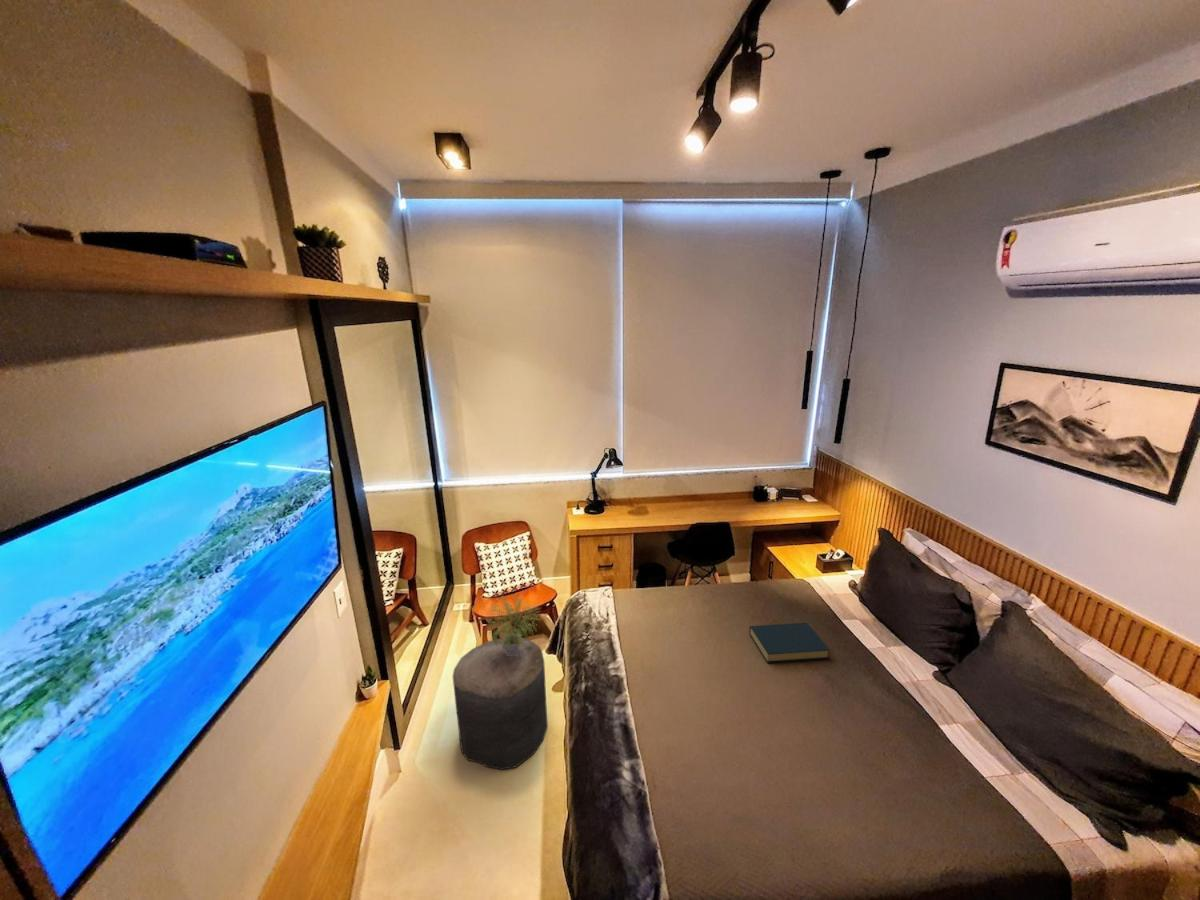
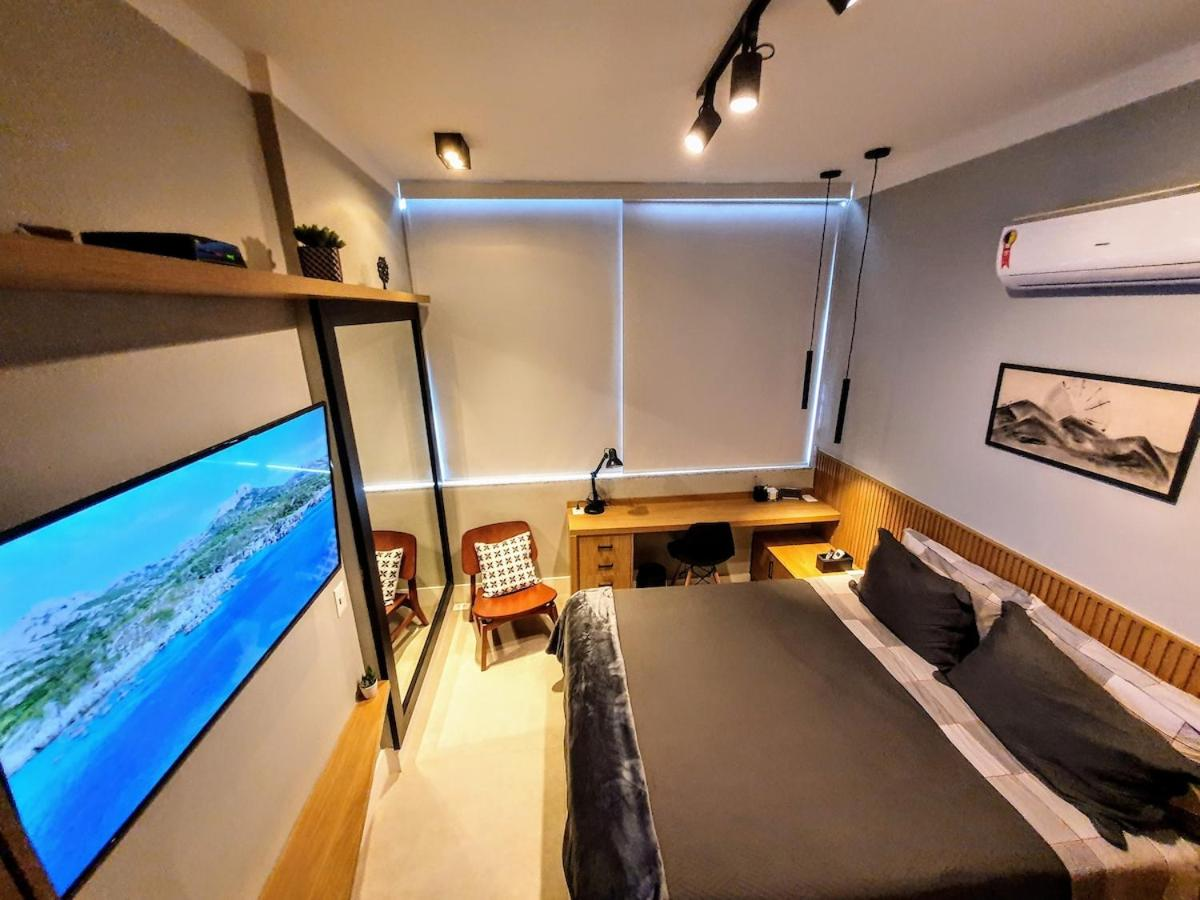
- stool (502, 699)
- potted plant (514, 624)
- hardback book (787, 641)
